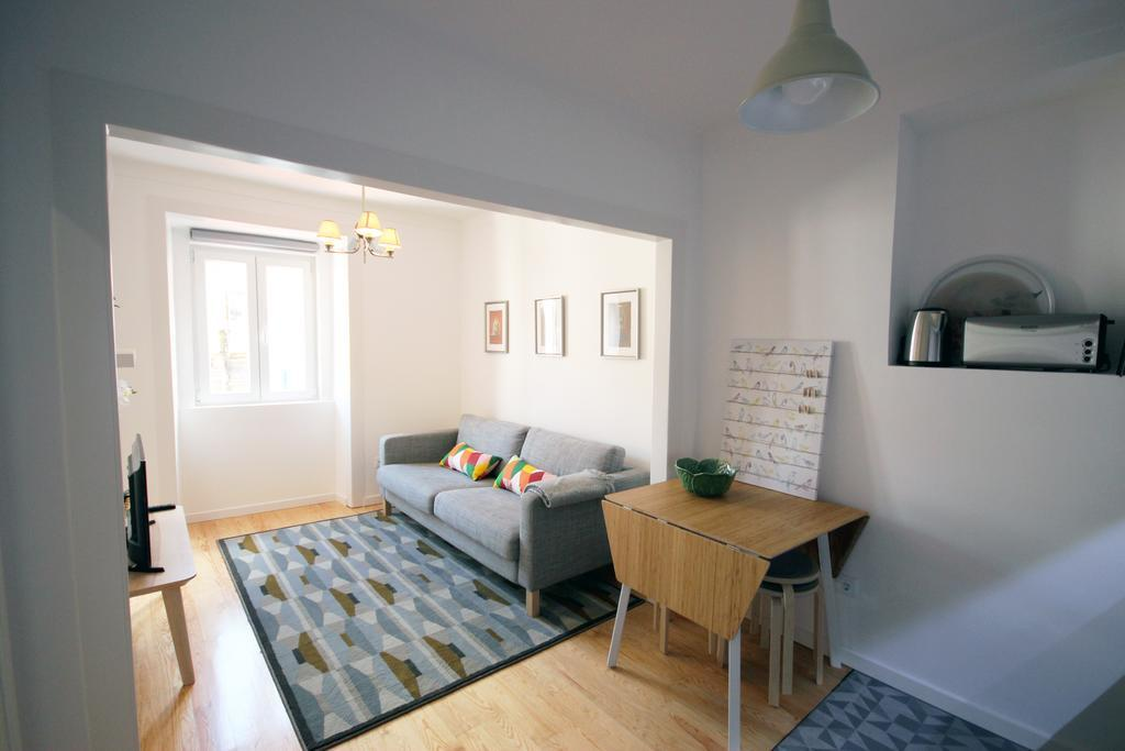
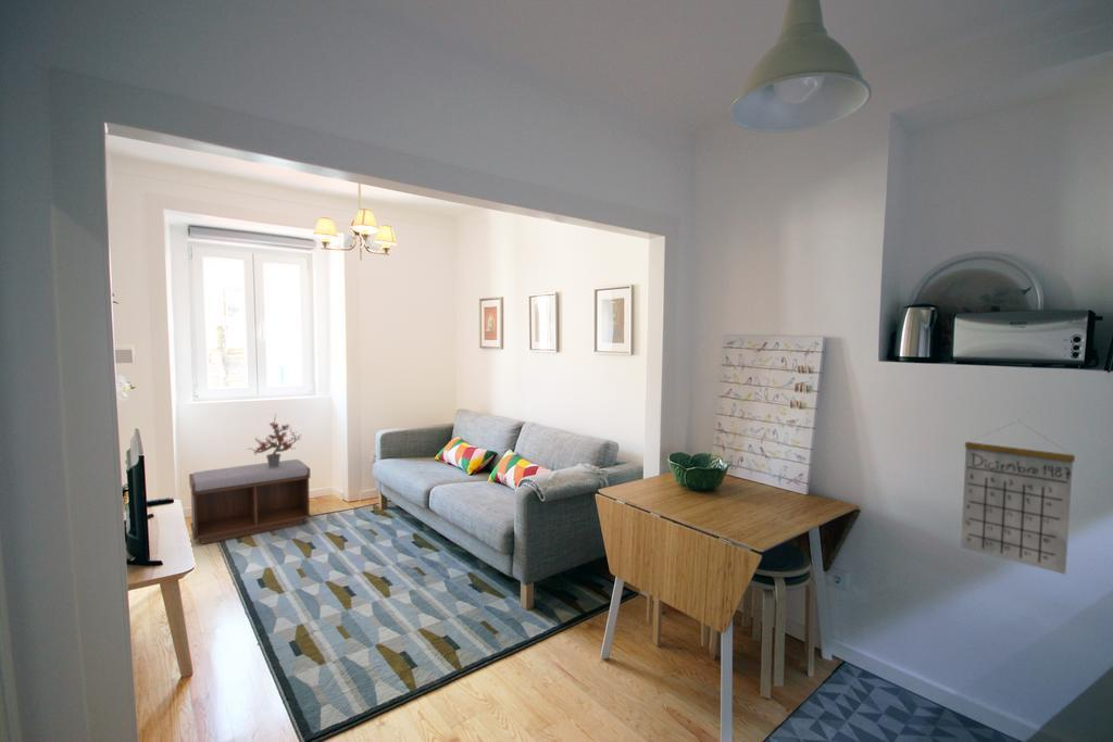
+ potted plant (275, 438)
+ bench (251, 498)
+ calendar (1014, 491)
